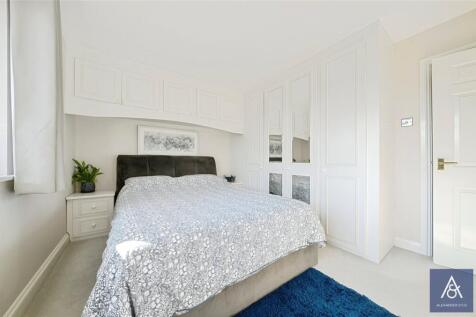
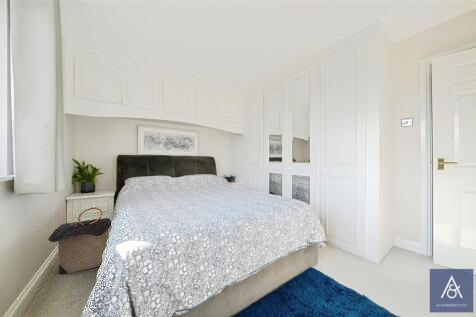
+ laundry hamper (83, 238)
